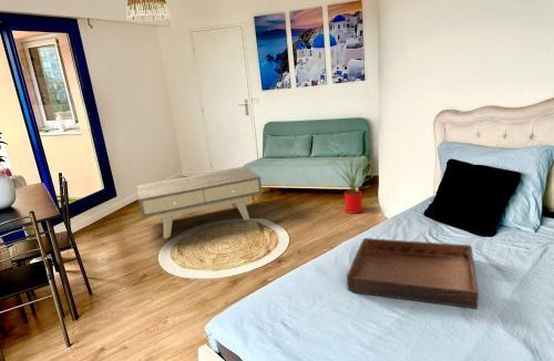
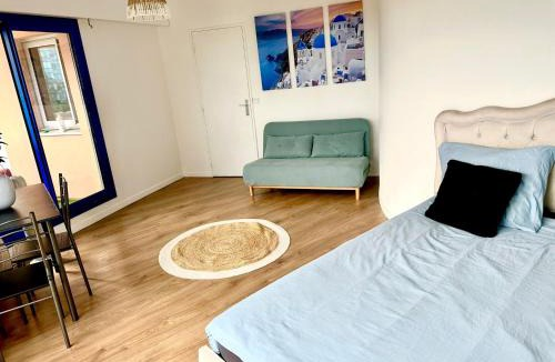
- coffee table (201, 202)
- serving tray (411, 267)
- house plant (353, 180)
